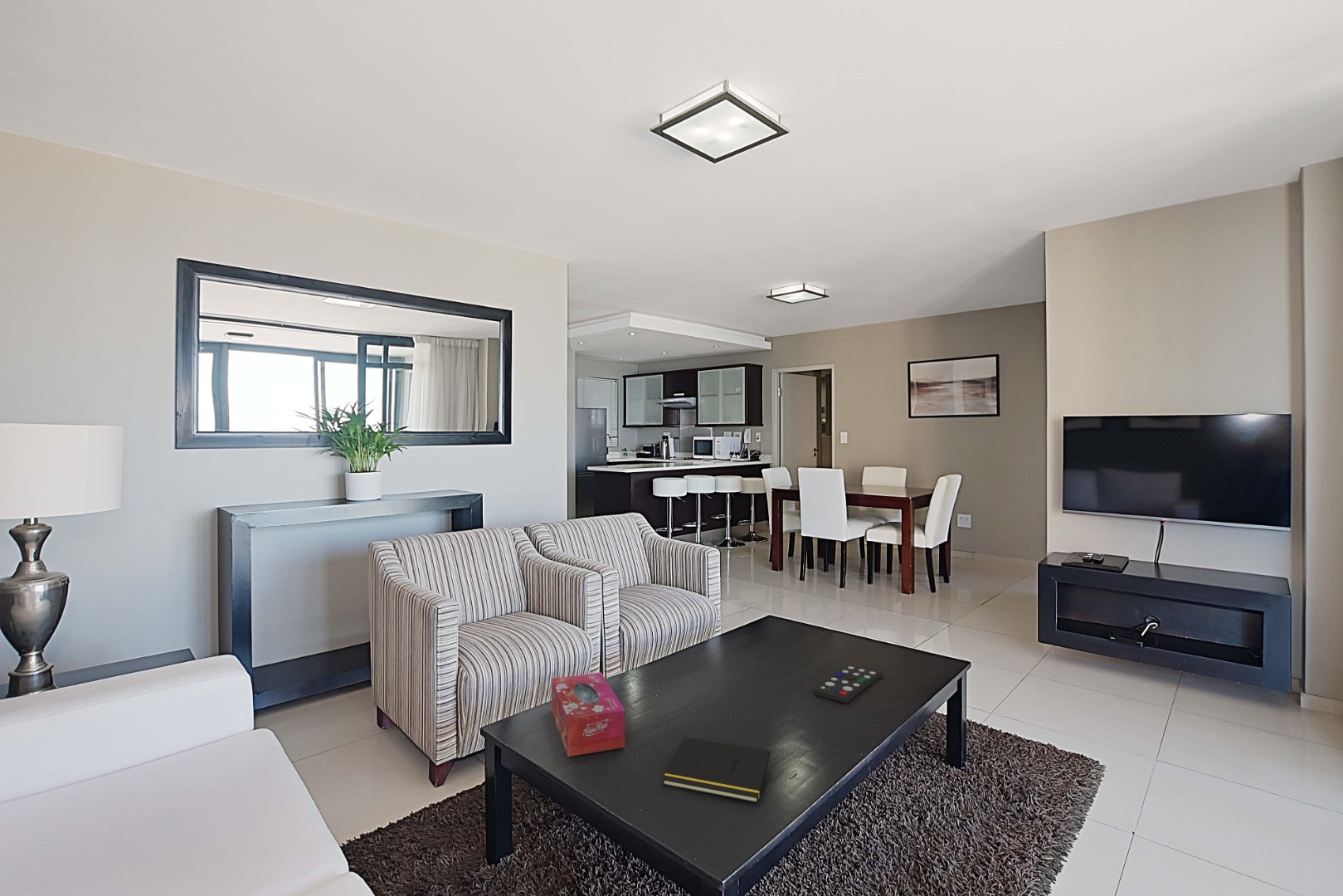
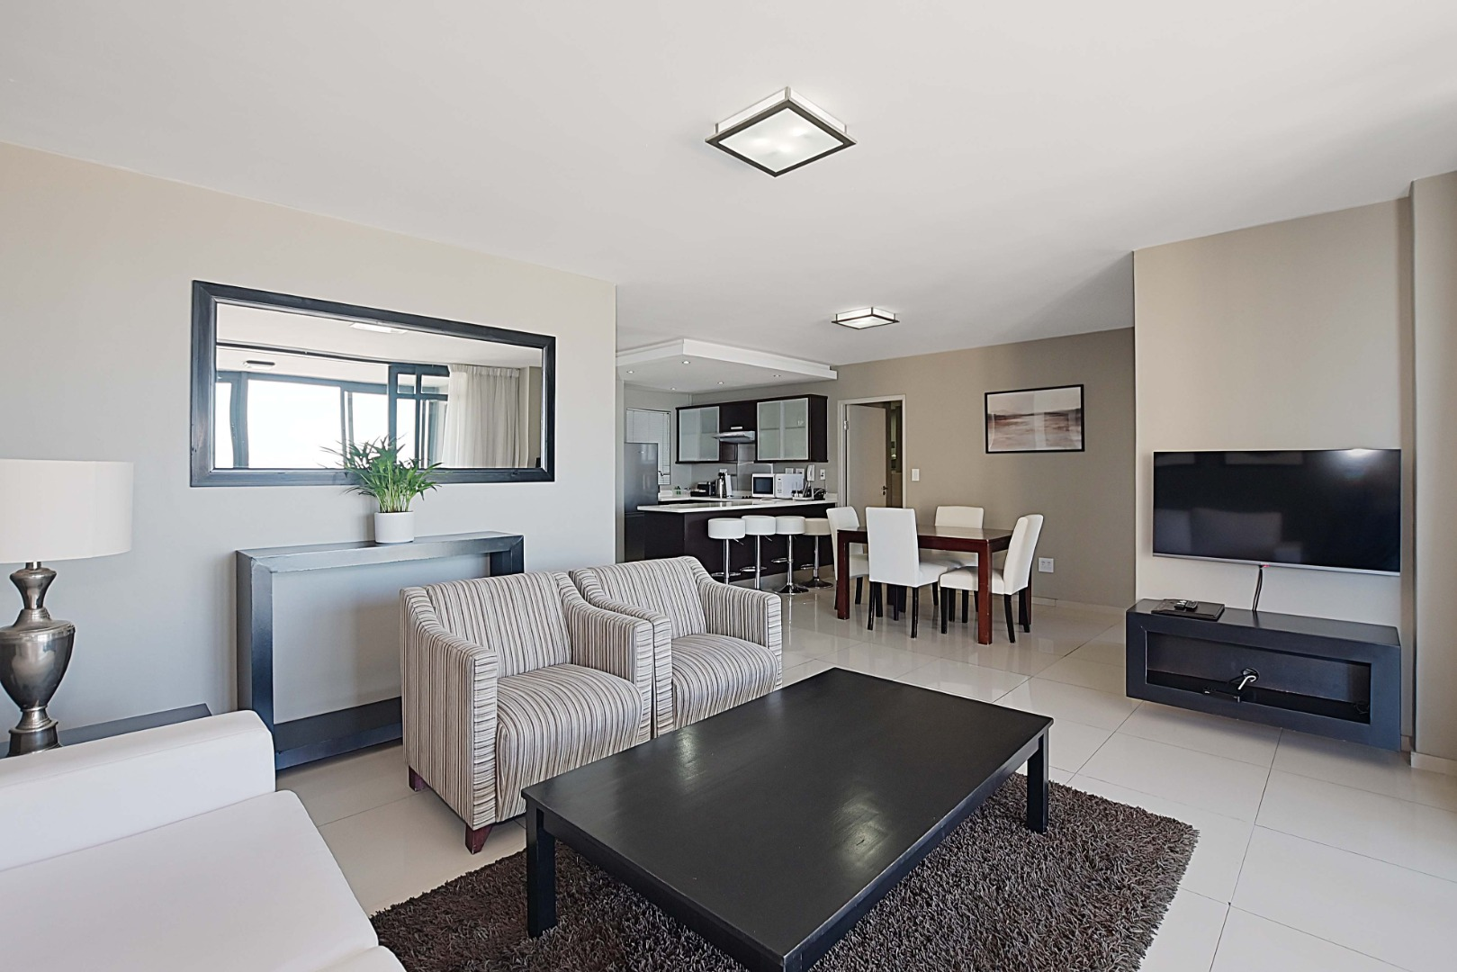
- notepad (718, 767)
- remote control (849, 681)
- tissue box (586, 710)
